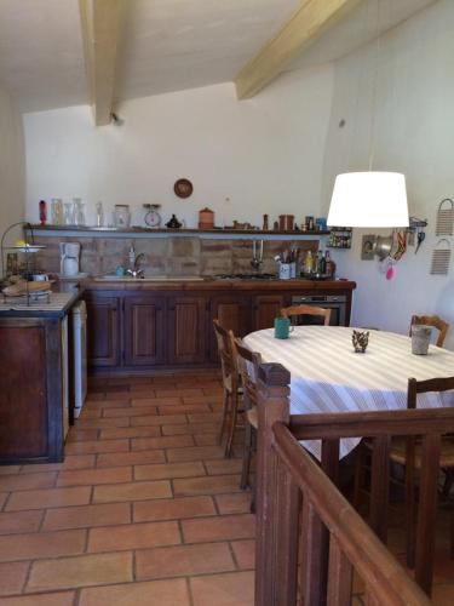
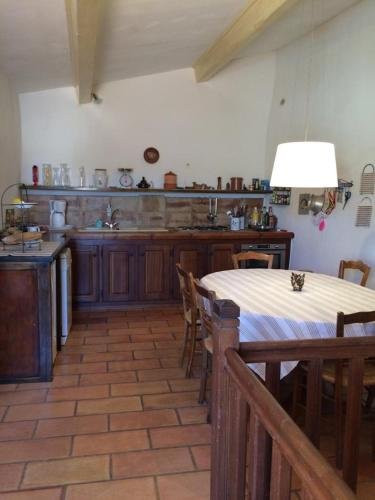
- cup (420, 339)
- cup (283, 327)
